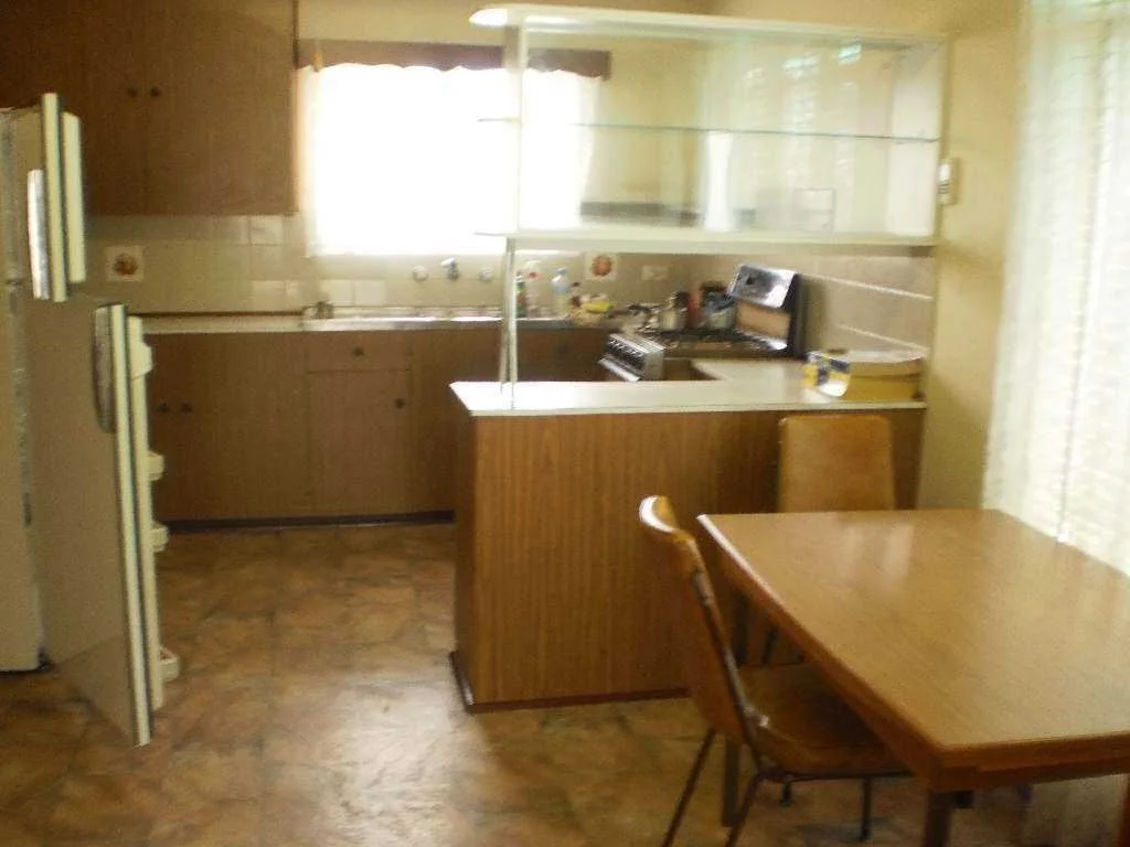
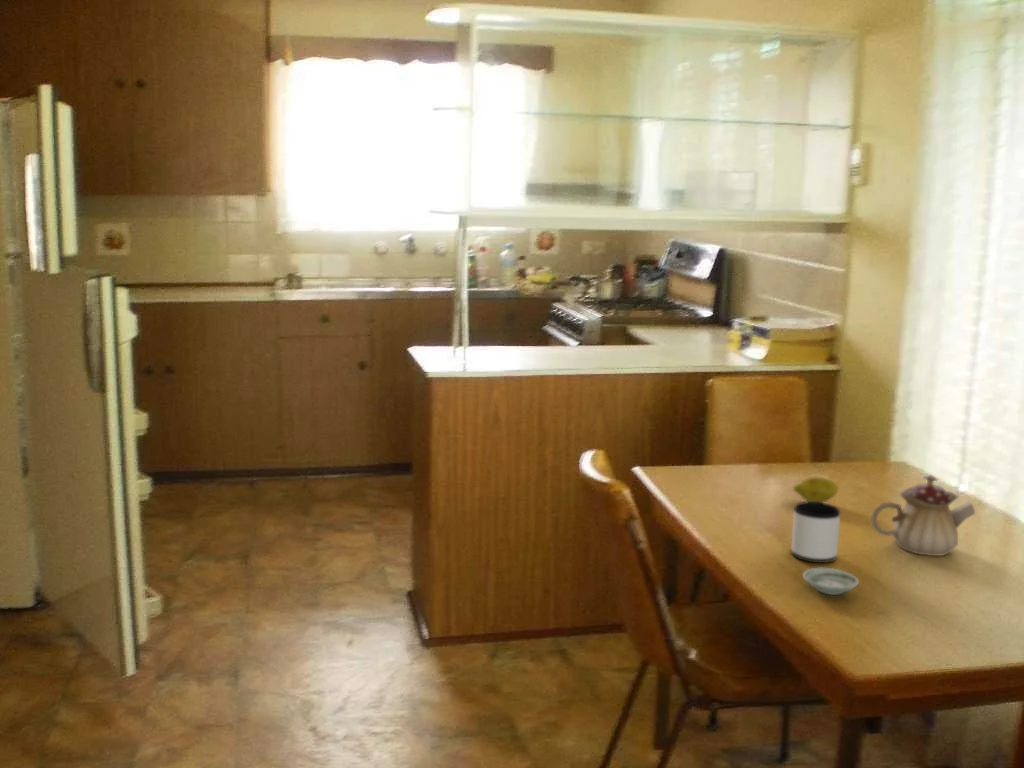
+ fruit (815, 489)
+ saucer (830, 583)
+ mug (814, 529)
+ teapot (922, 511)
